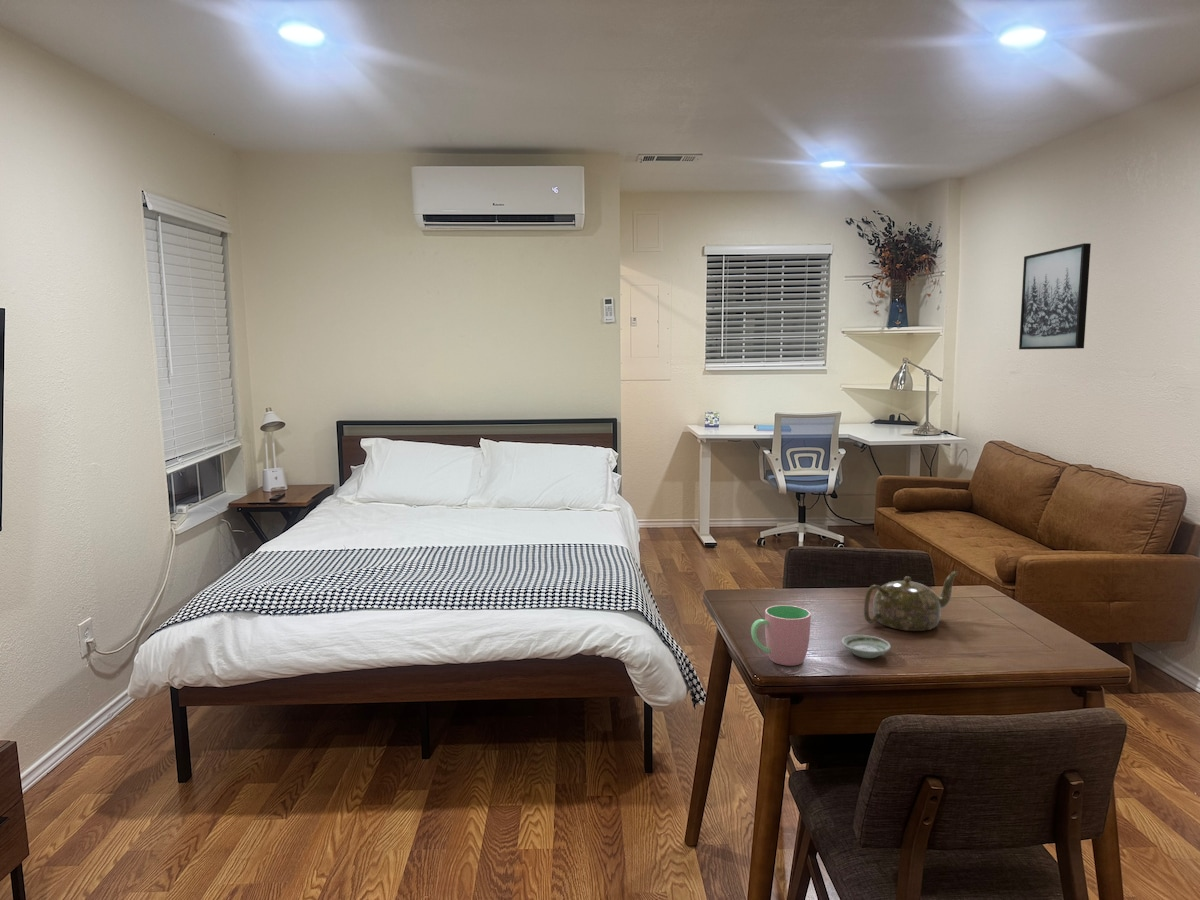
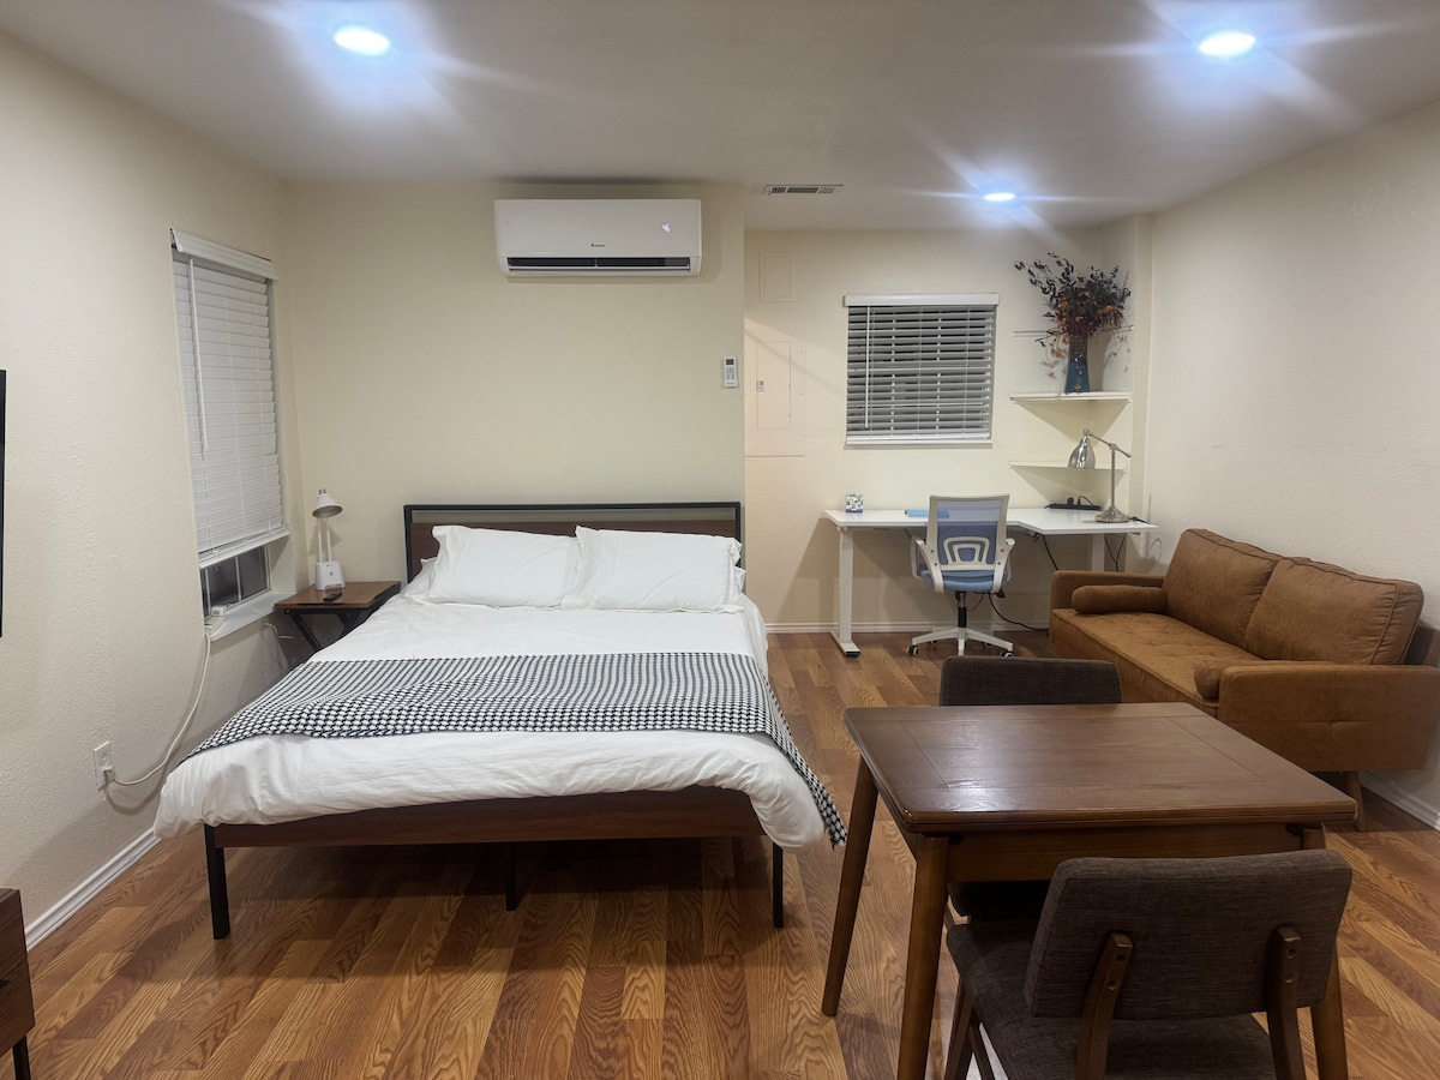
- wall art (1052, 300)
- cup (780, 636)
- saucer (865, 648)
- teapot (911, 598)
